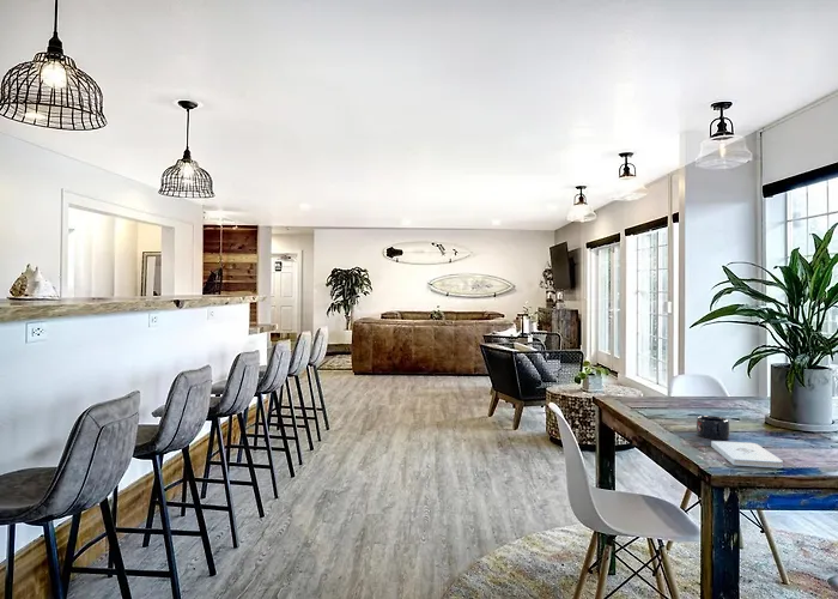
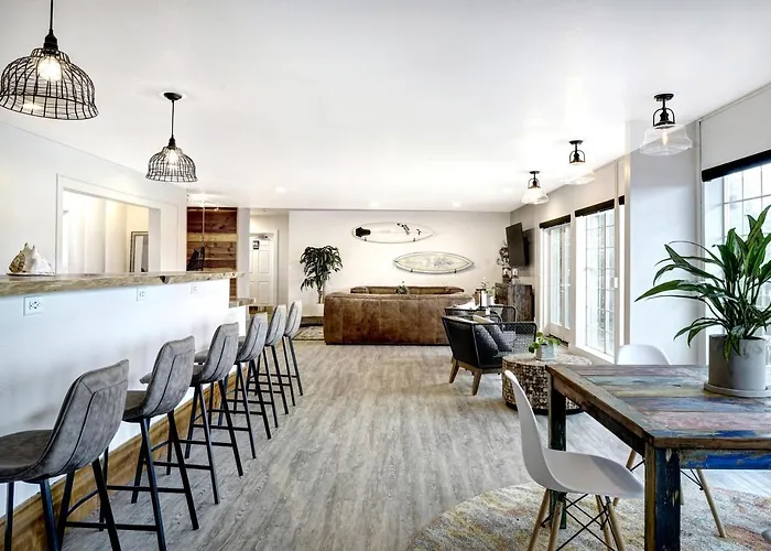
- notepad (745, 453)
- mug (713, 428)
